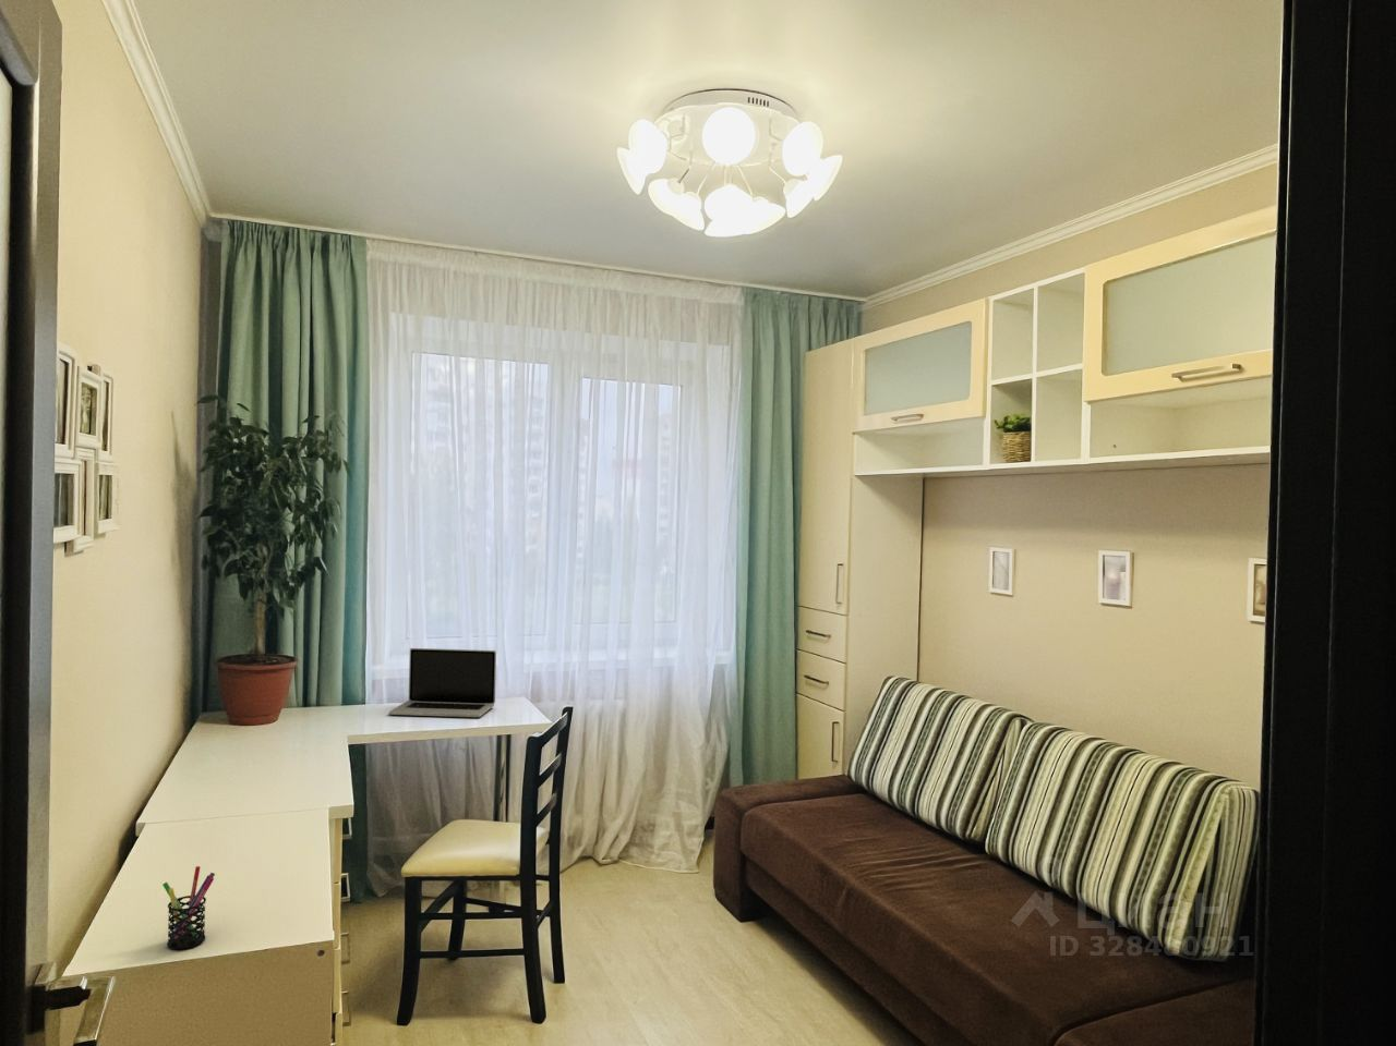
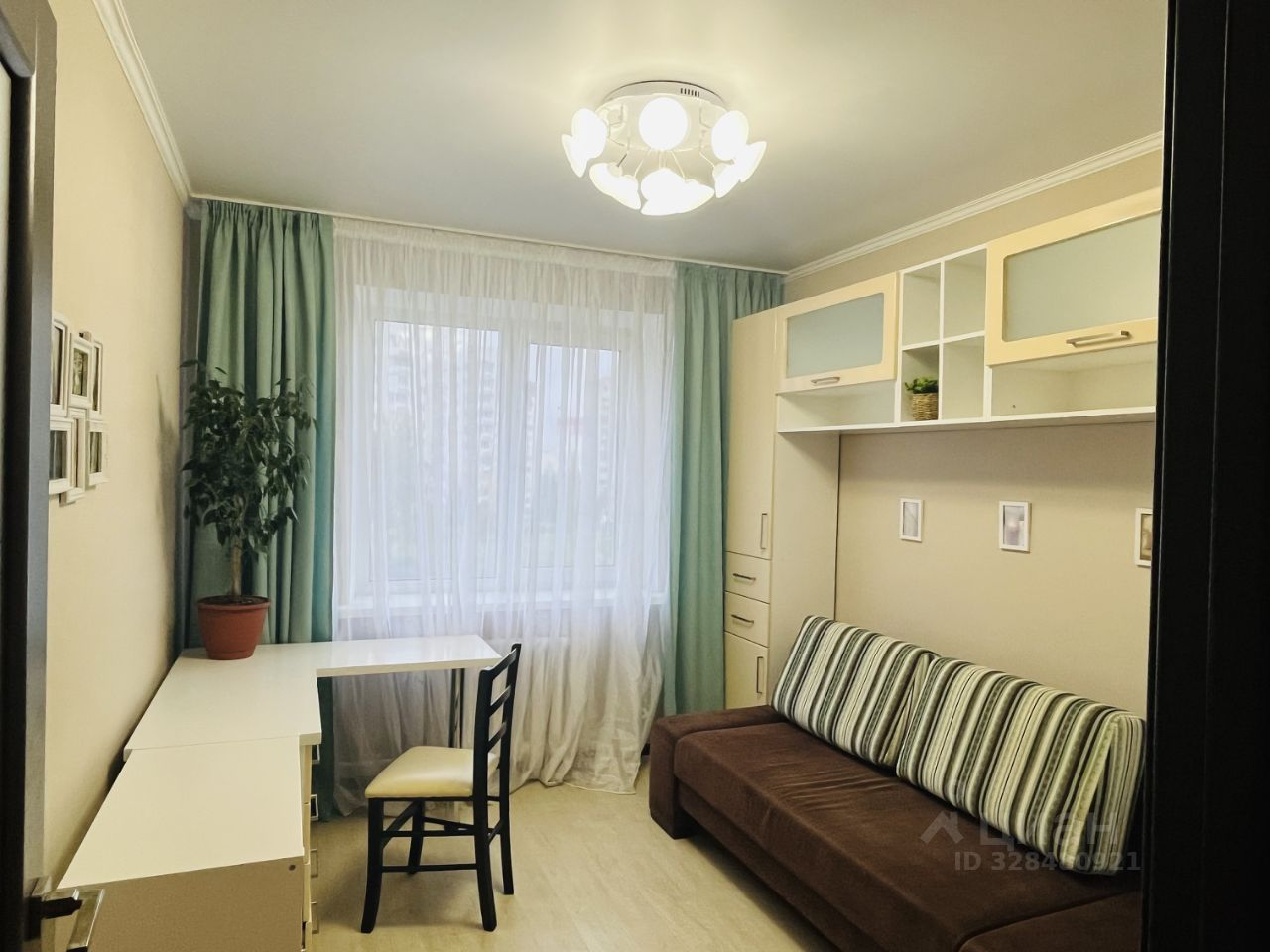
- pen holder (184, 905)
- laptop (444, 682)
